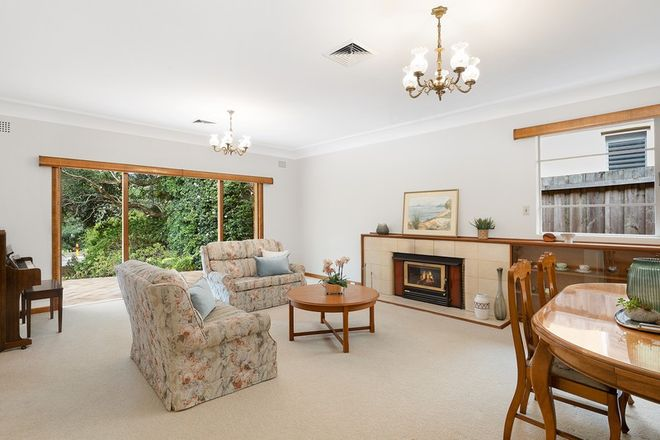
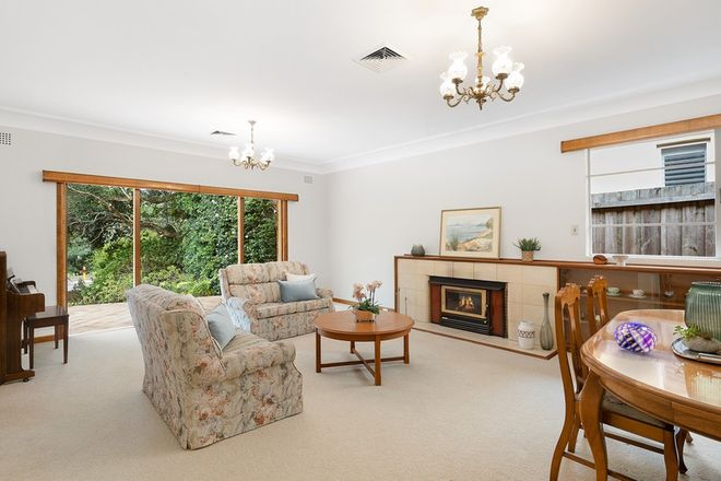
+ decorative orb (635, 337)
